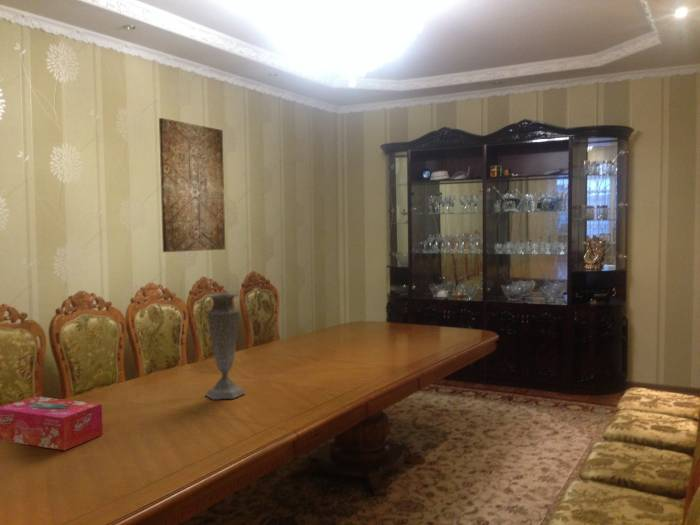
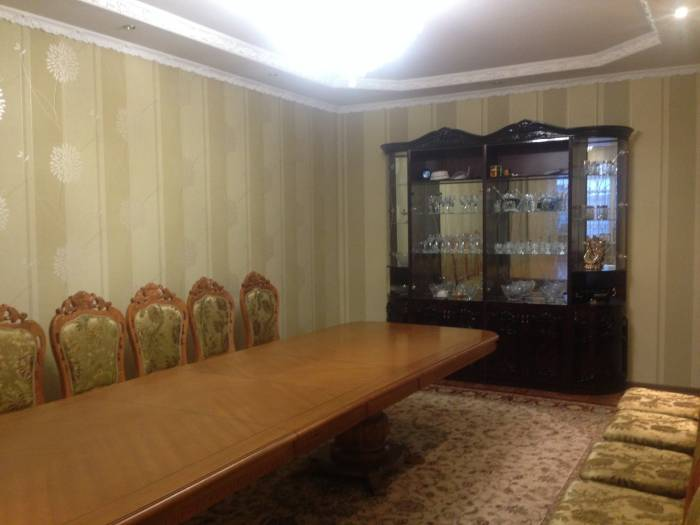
- vase (224, 344)
- tissue box (48, 421)
- wall art (194, 188)
